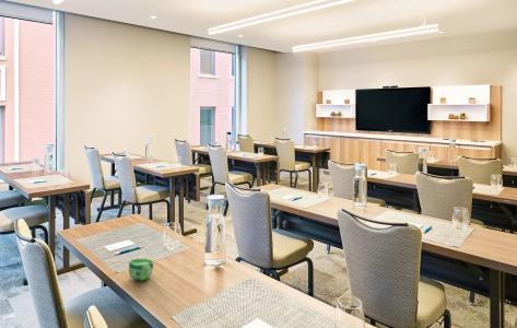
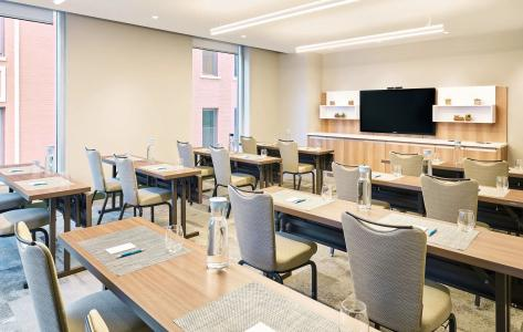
- cup (143, 270)
